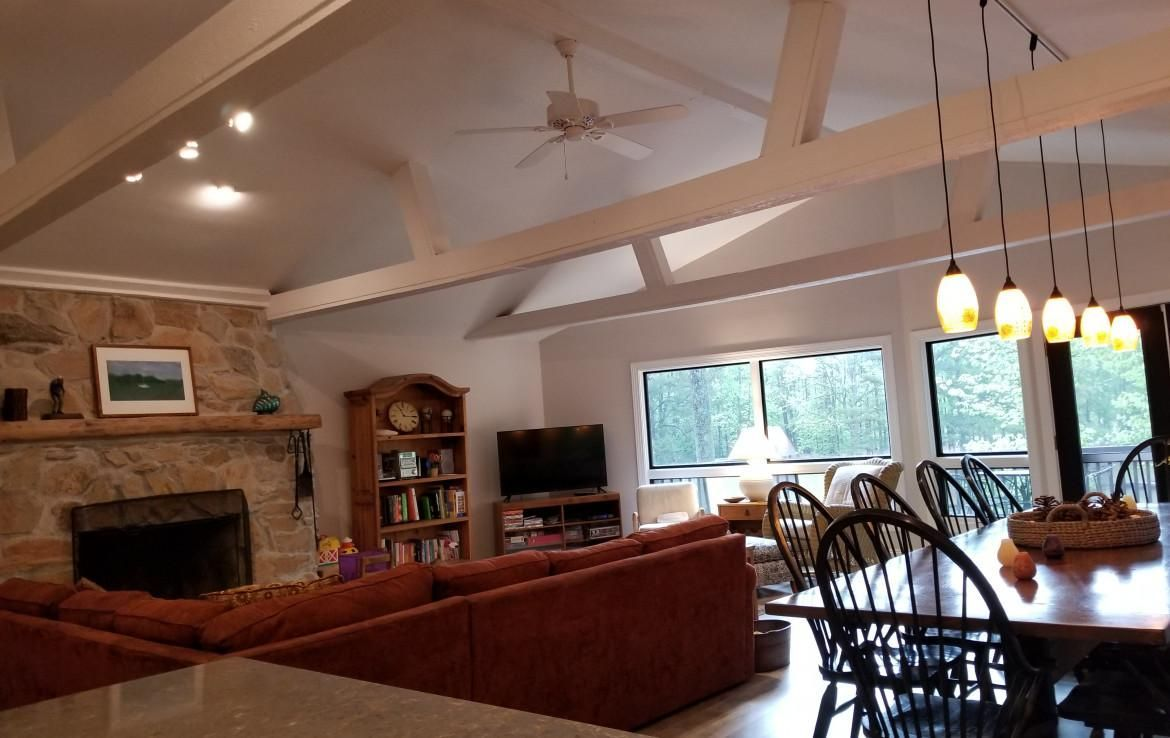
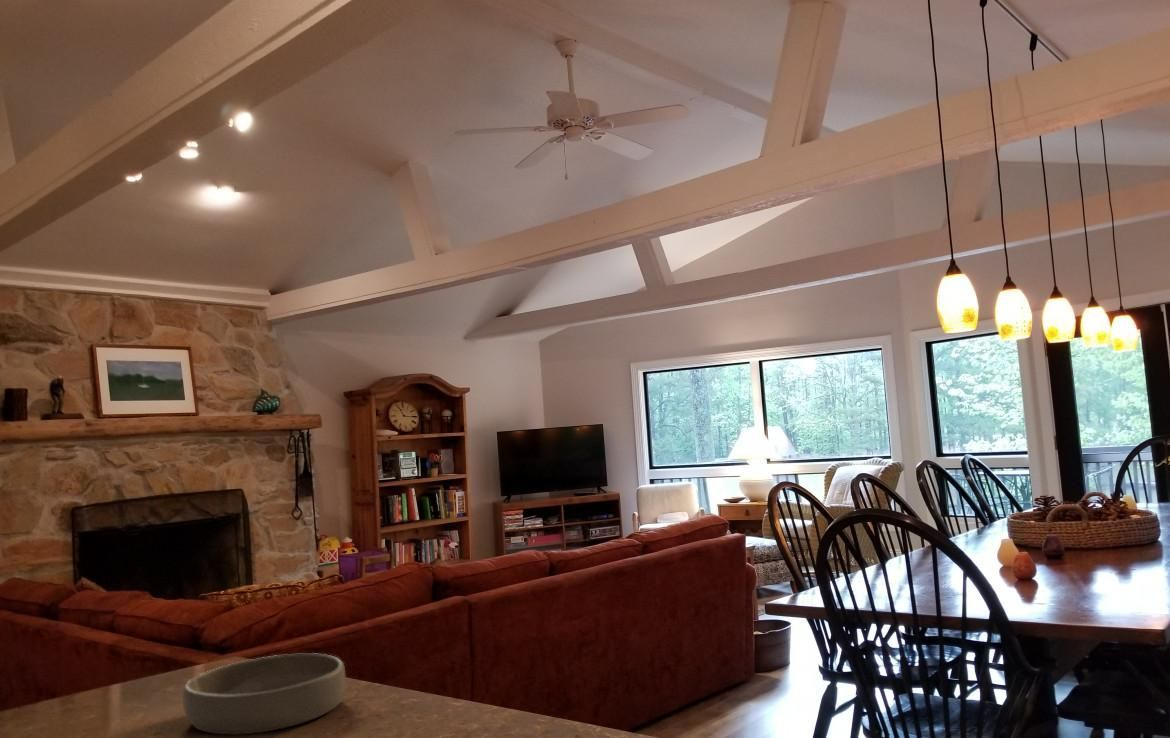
+ bowl (266, 692)
